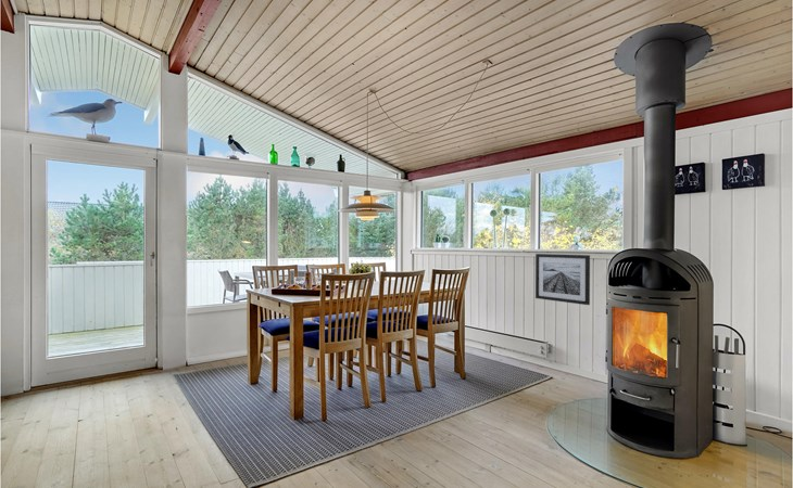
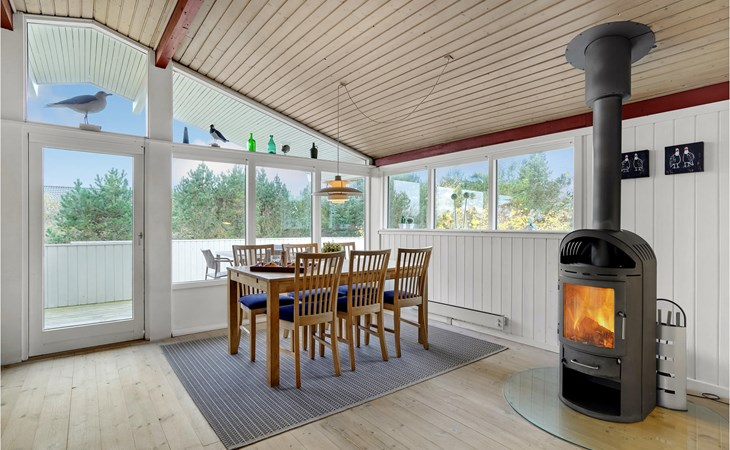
- wall art (561, 278)
